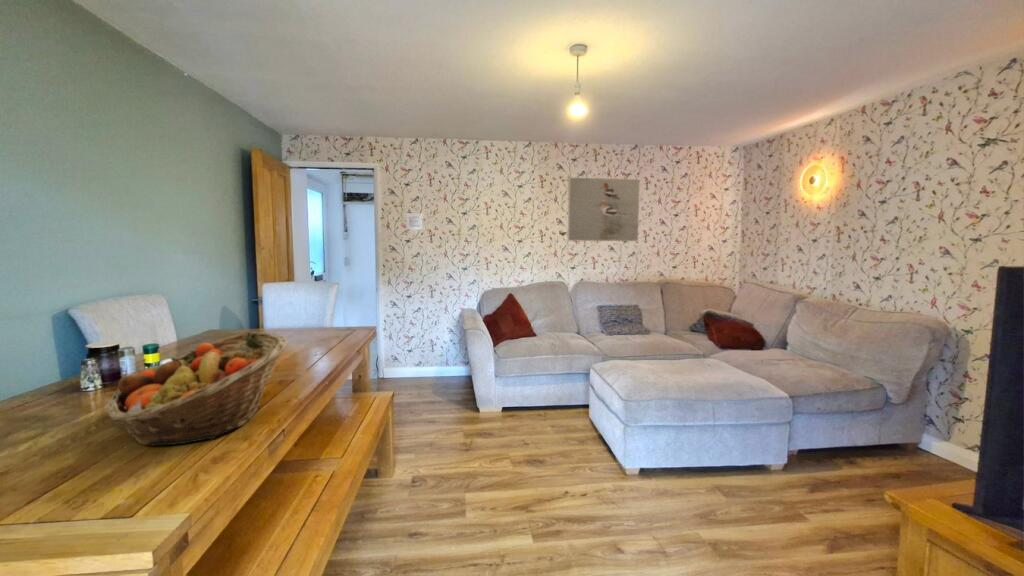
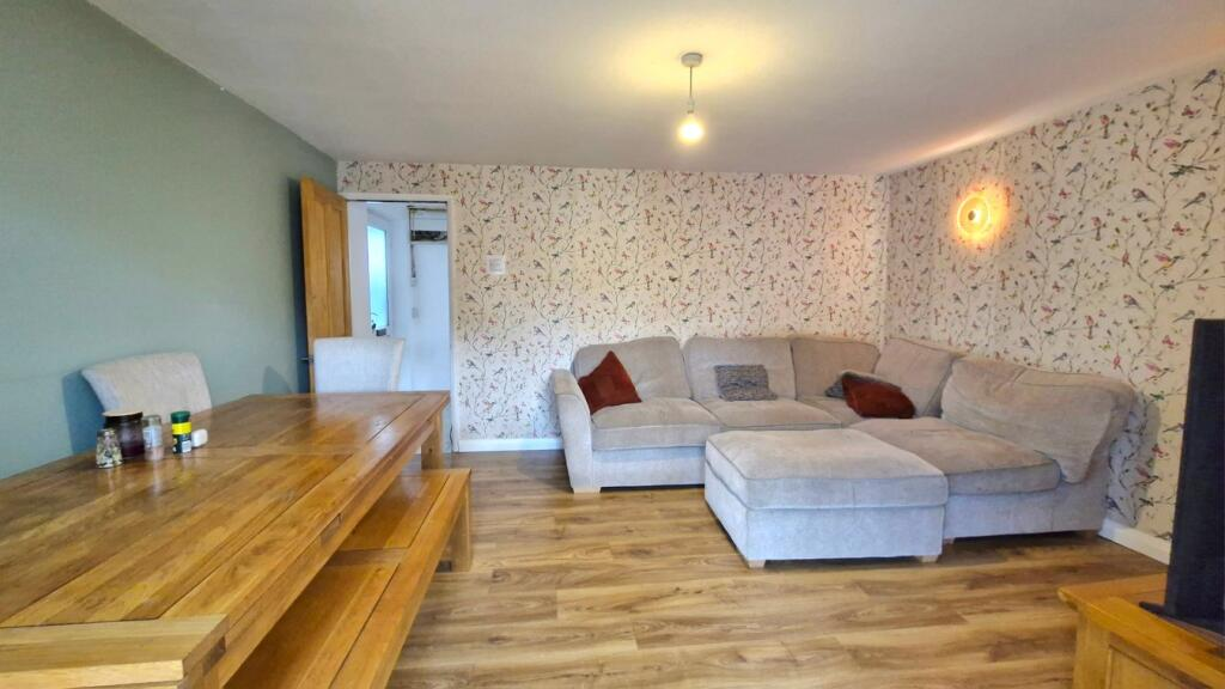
- fruit basket (205, 381)
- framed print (603, 209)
